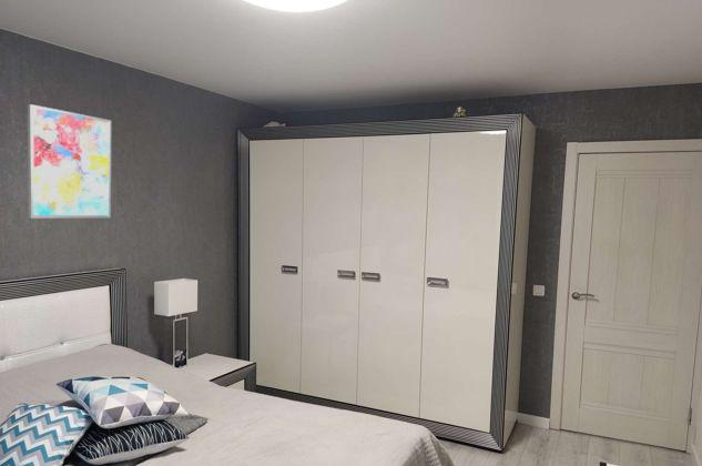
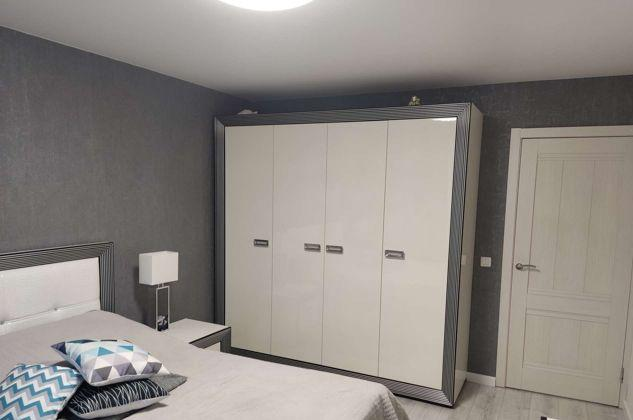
- wall art (72, 165)
